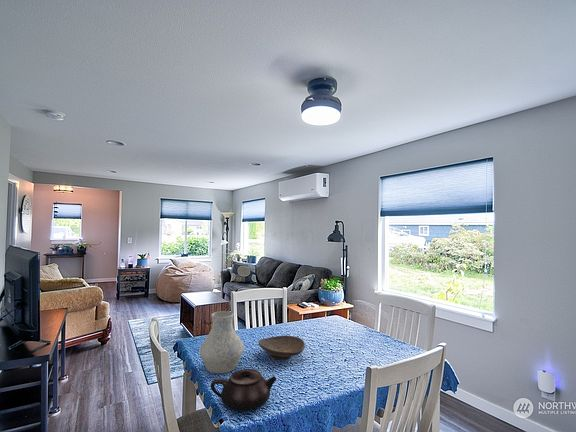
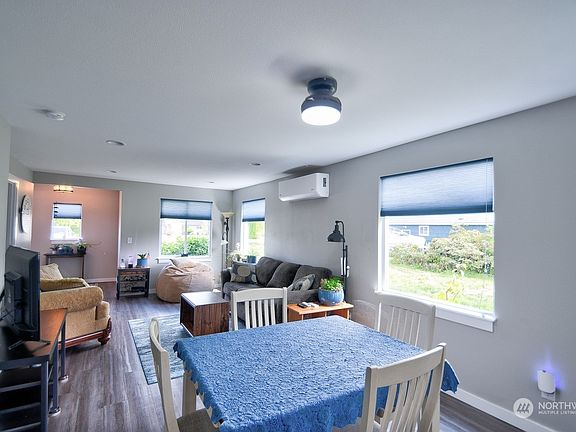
- teapot (244, 385)
- decorative bowl (281, 348)
- vase (222, 340)
